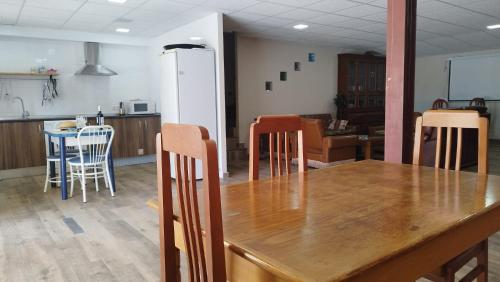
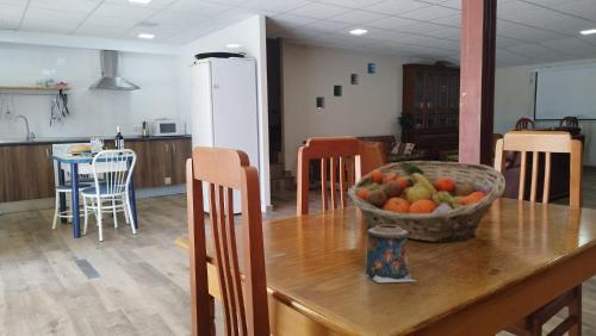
+ fruit basket (421, 197)
+ candle (391, 251)
